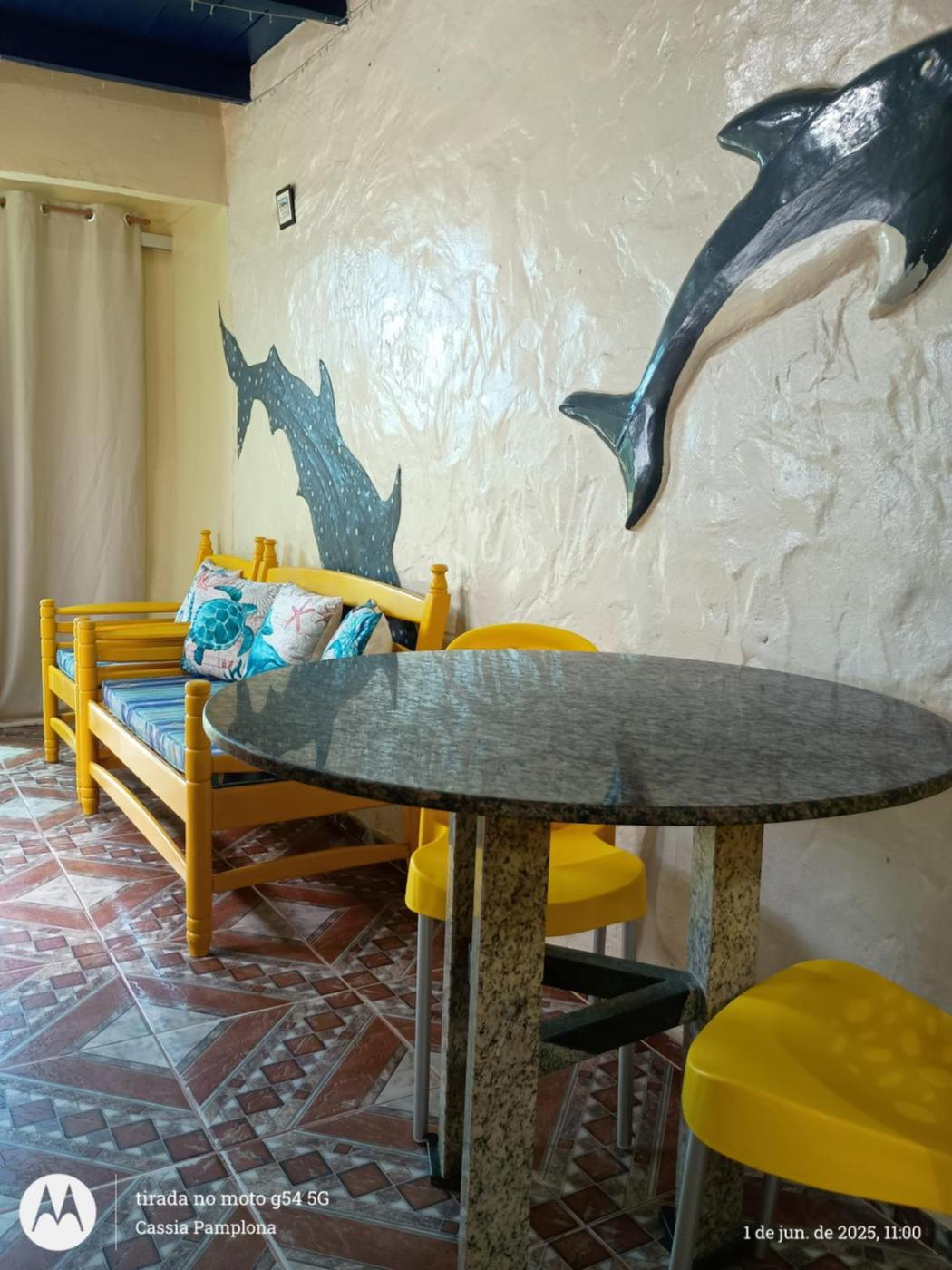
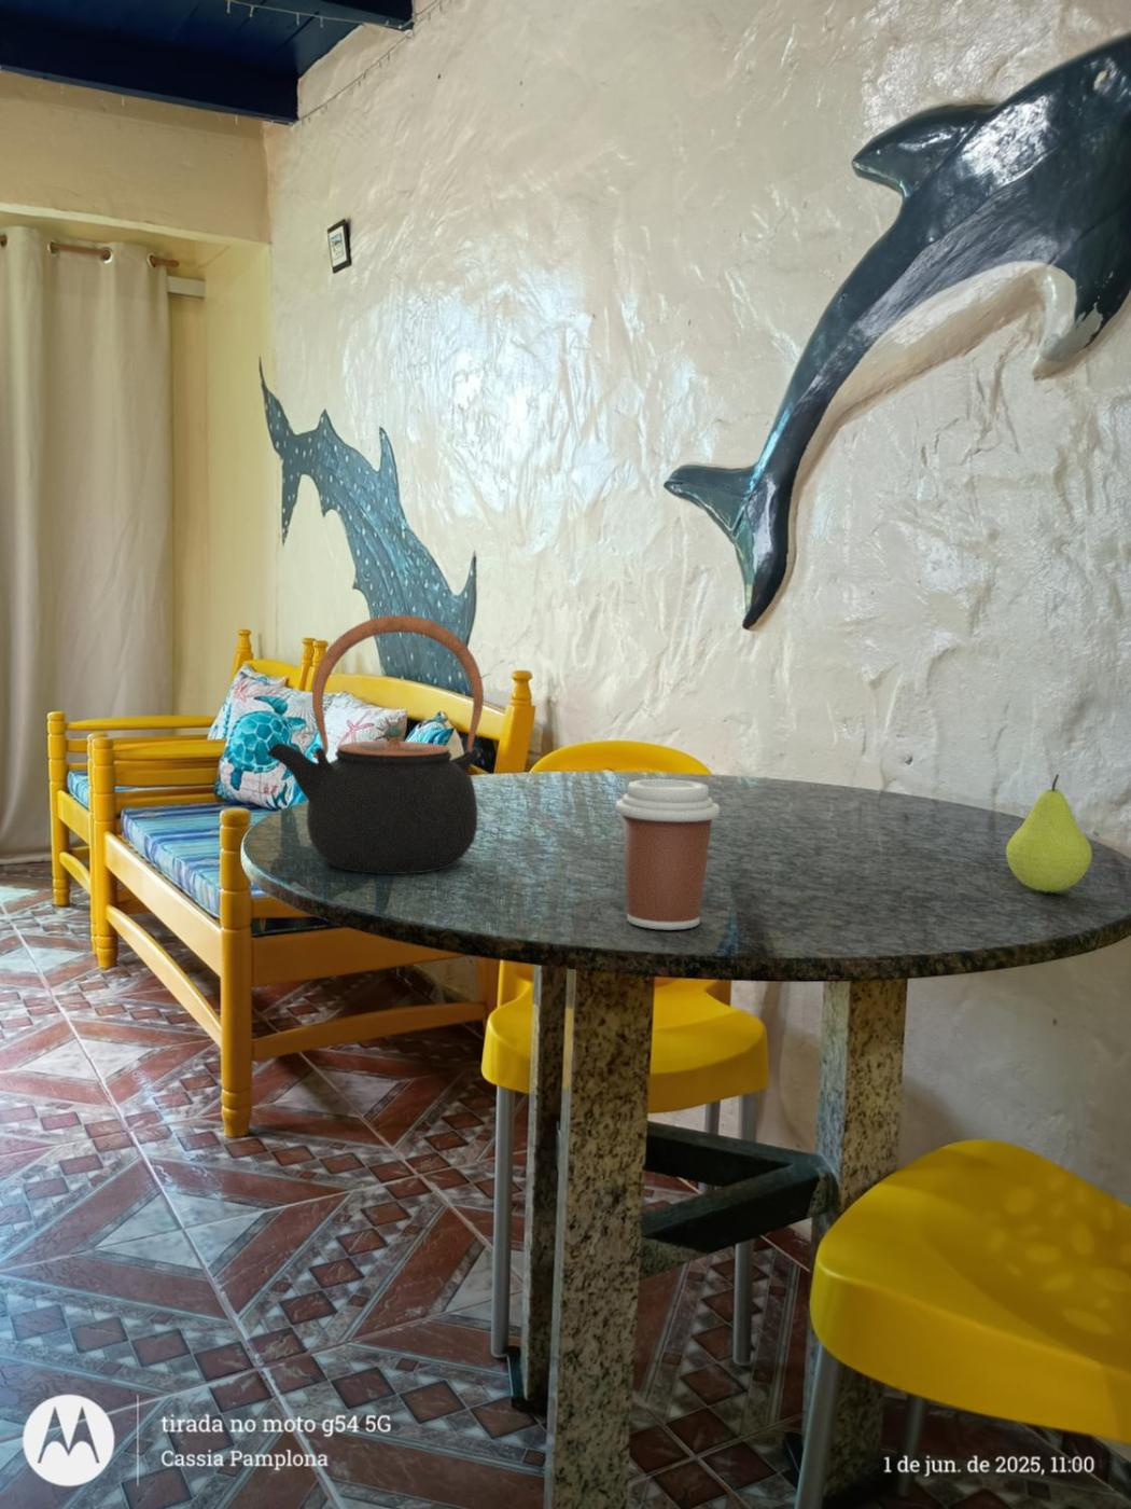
+ fruit (1049, 832)
+ teapot (377, 741)
+ coffee cup (665, 853)
